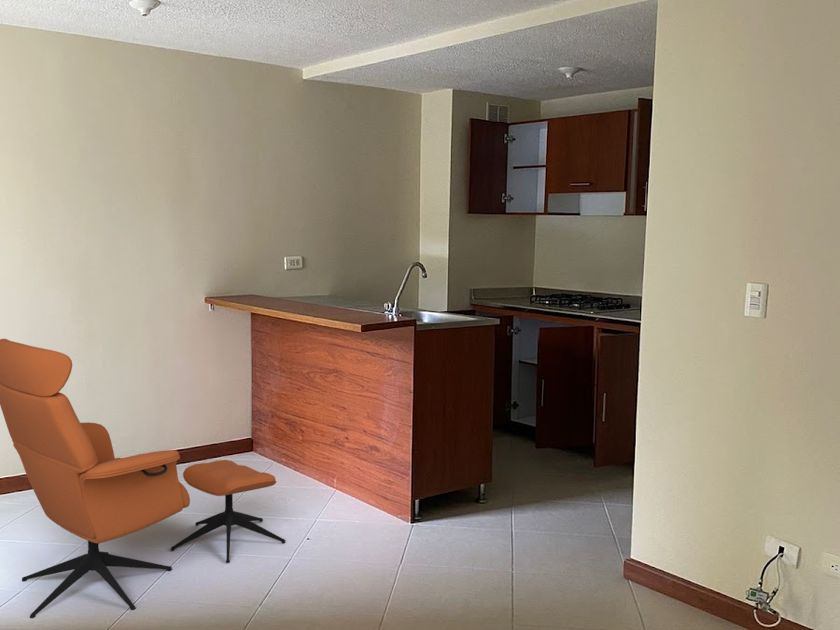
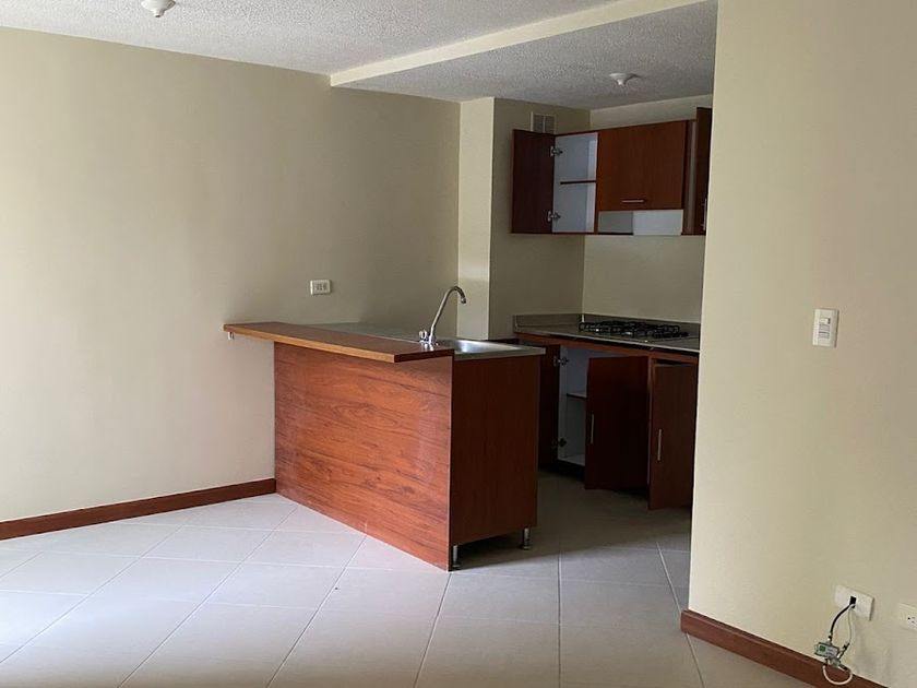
- armchair (159, 451)
